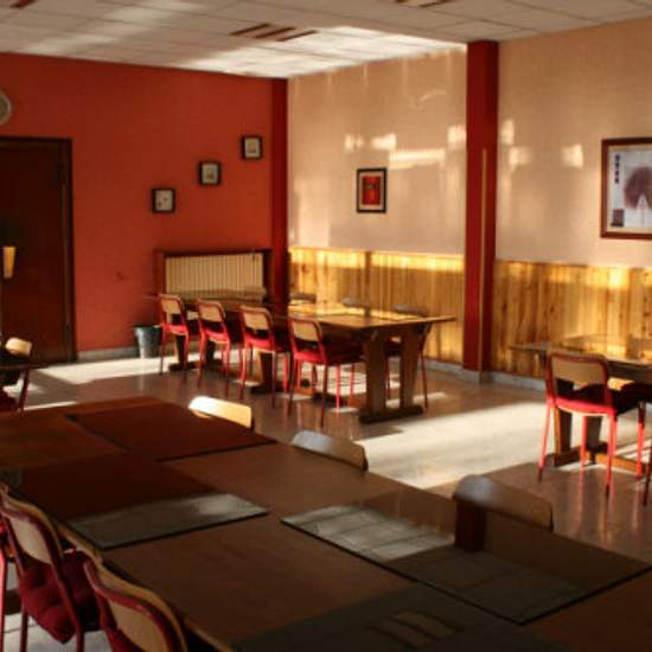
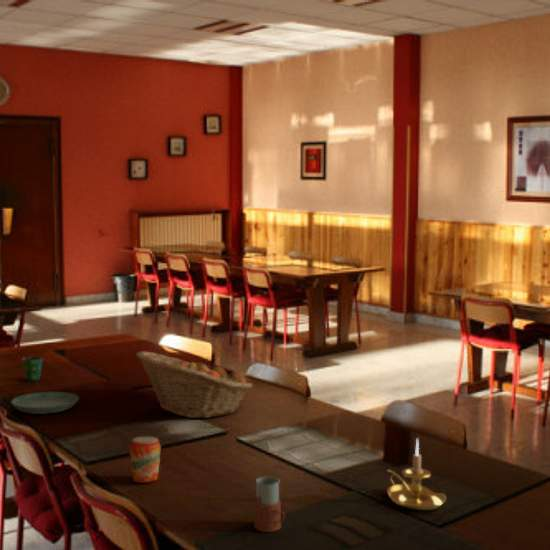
+ fruit basket (193, 379)
+ cup (31, 368)
+ candle holder (413, 468)
+ beverage can (145, 460)
+ drinking glass (271, 505)
+ saucer (45, 403)
